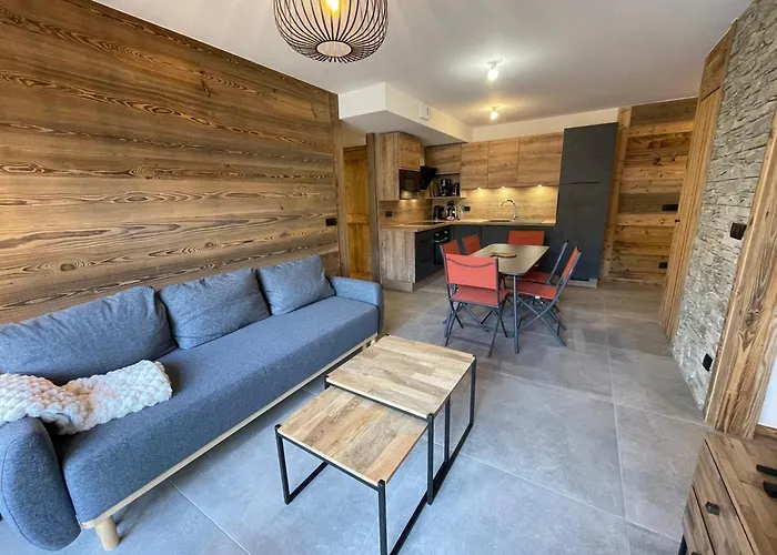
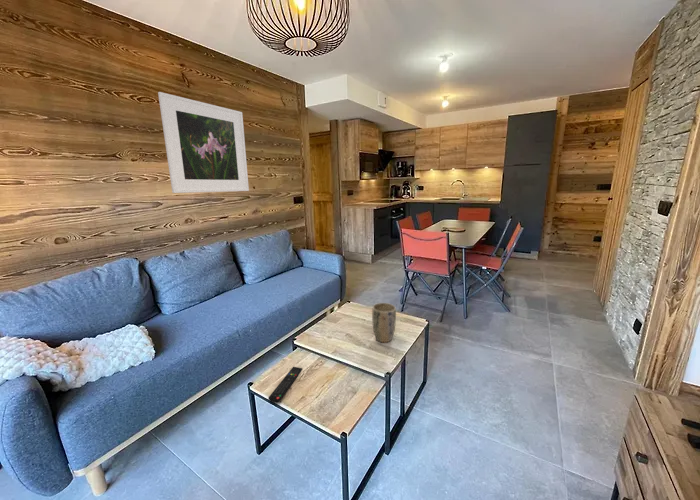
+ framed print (210, 149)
+ plant pot (383, 322)
+ remote control (286, 383)
